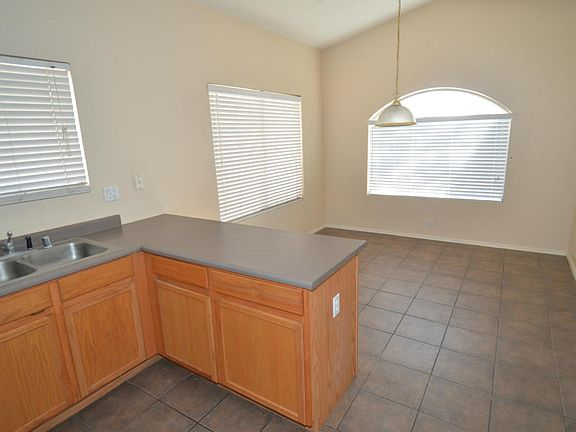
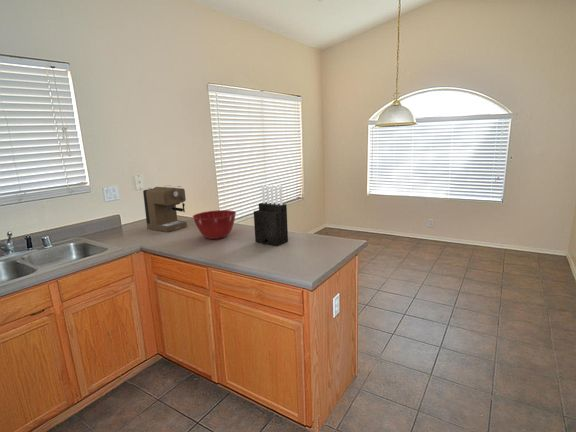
+ knife block (269, 214)
+ coffee maker (169, 207)
+ mixing bowl (215, 225)
